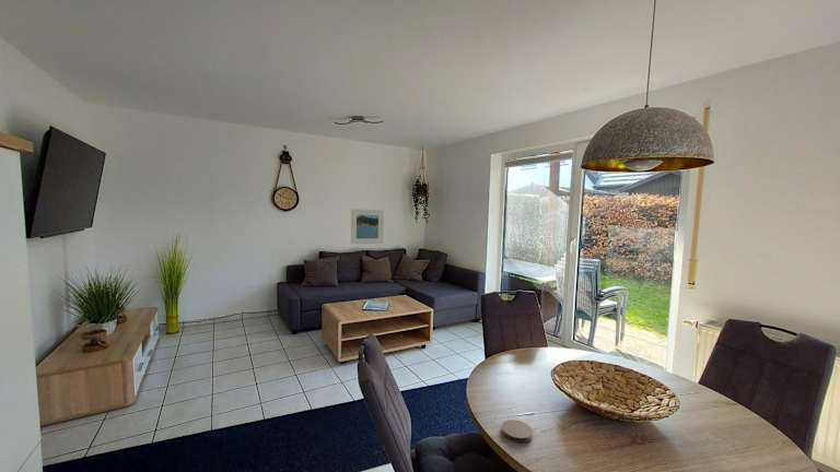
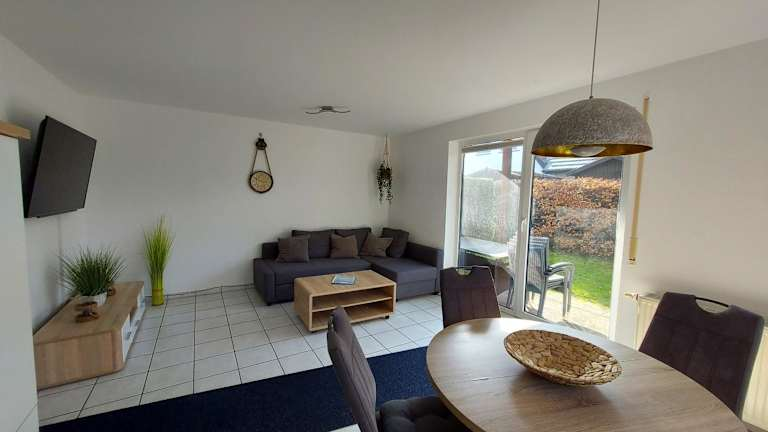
- coaster (516, 430)
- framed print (366, 226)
